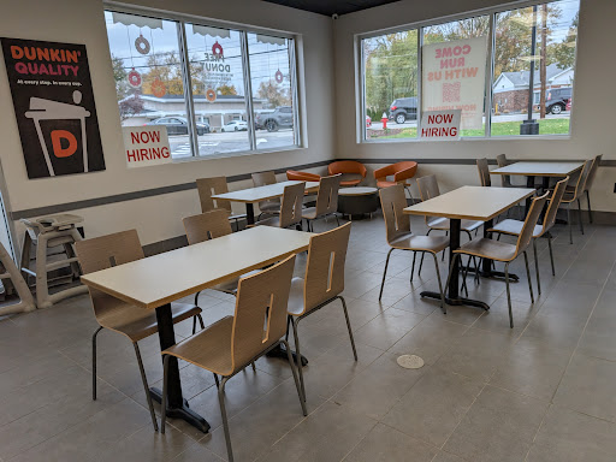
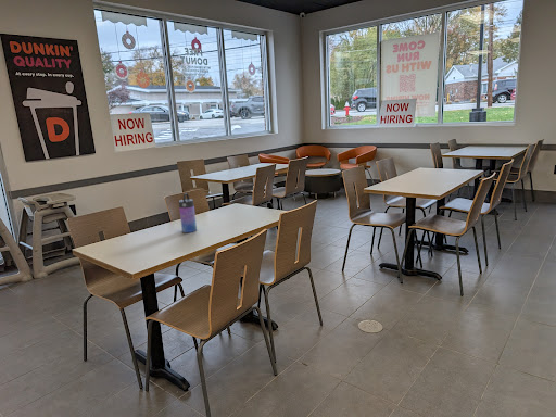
+ water bottle (187, 212)
